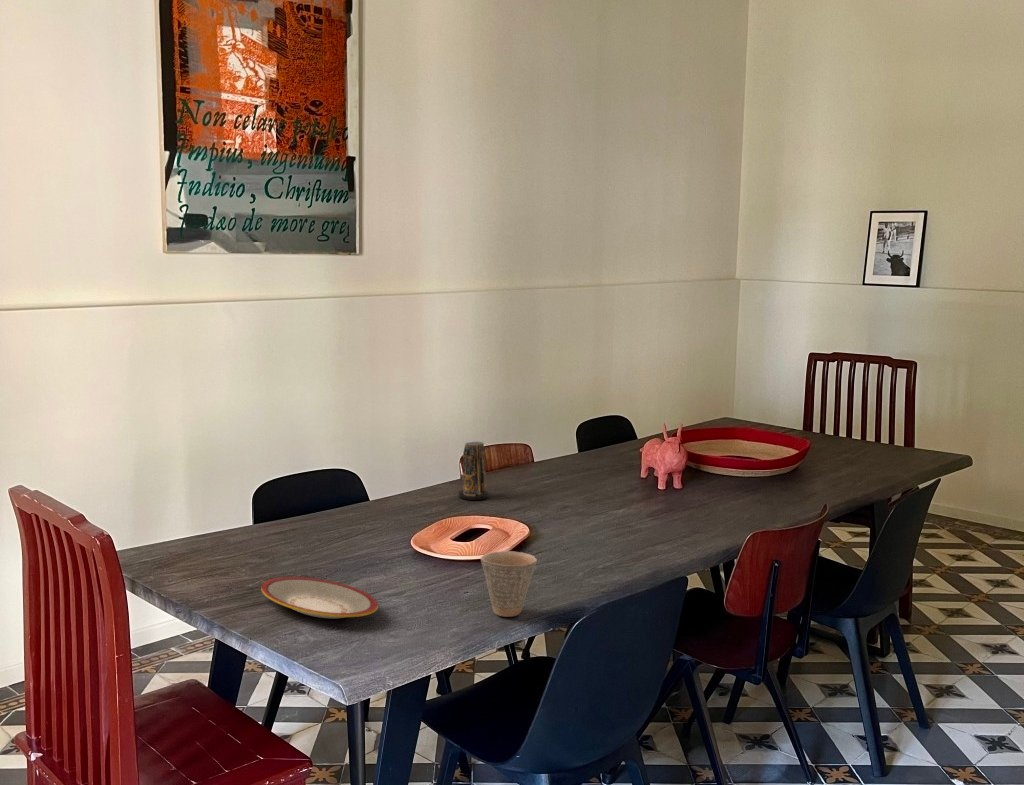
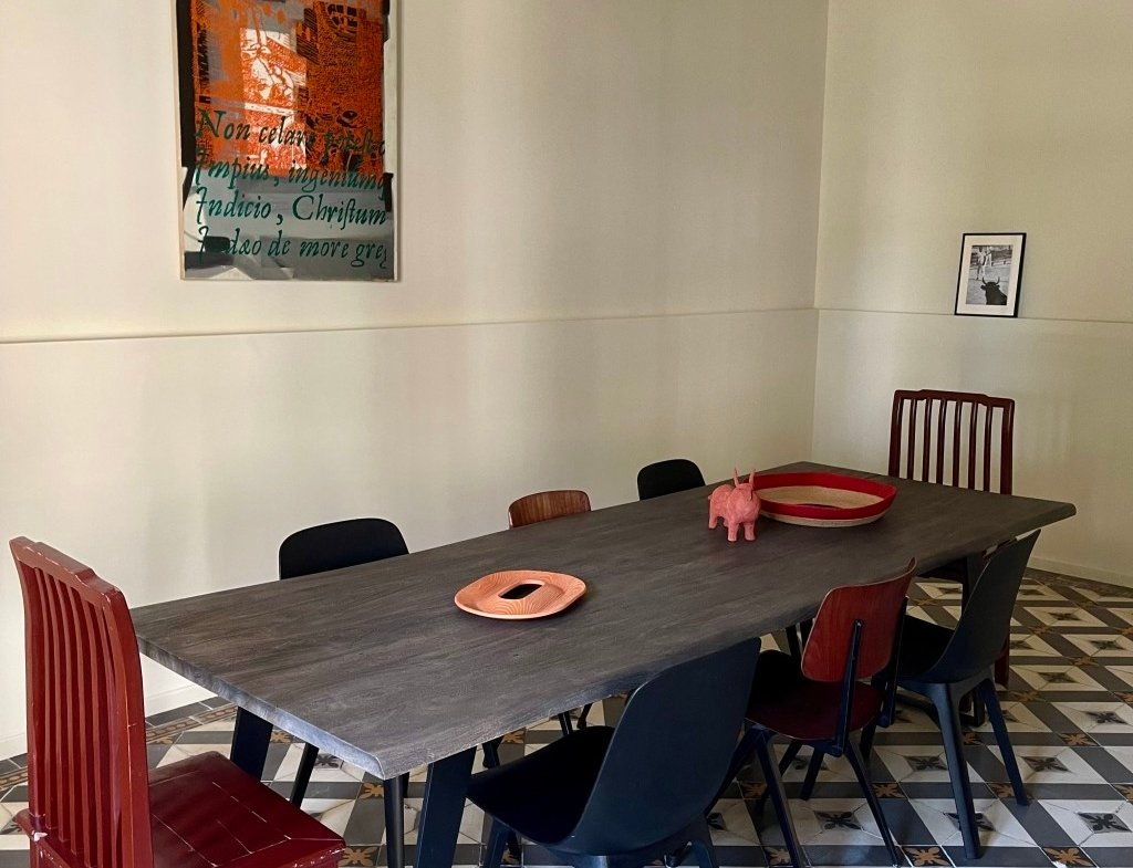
- candle (473, 469)
- plate (318, 601)
- cup (508, 584)
